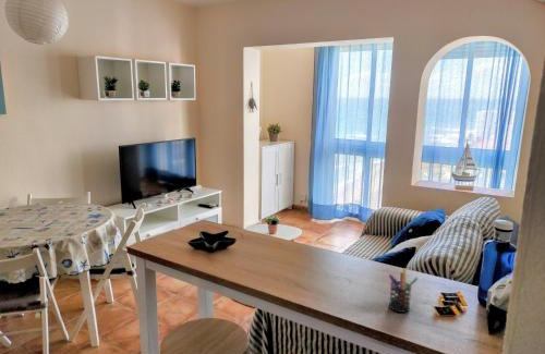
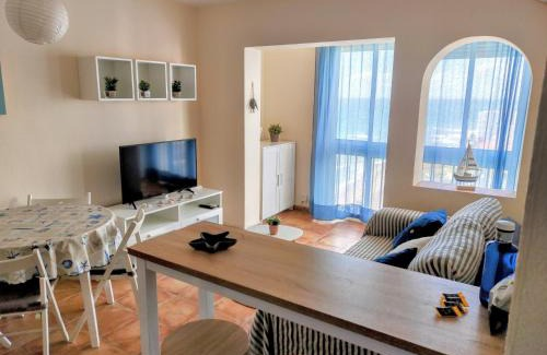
- pen holder (402, 289)
